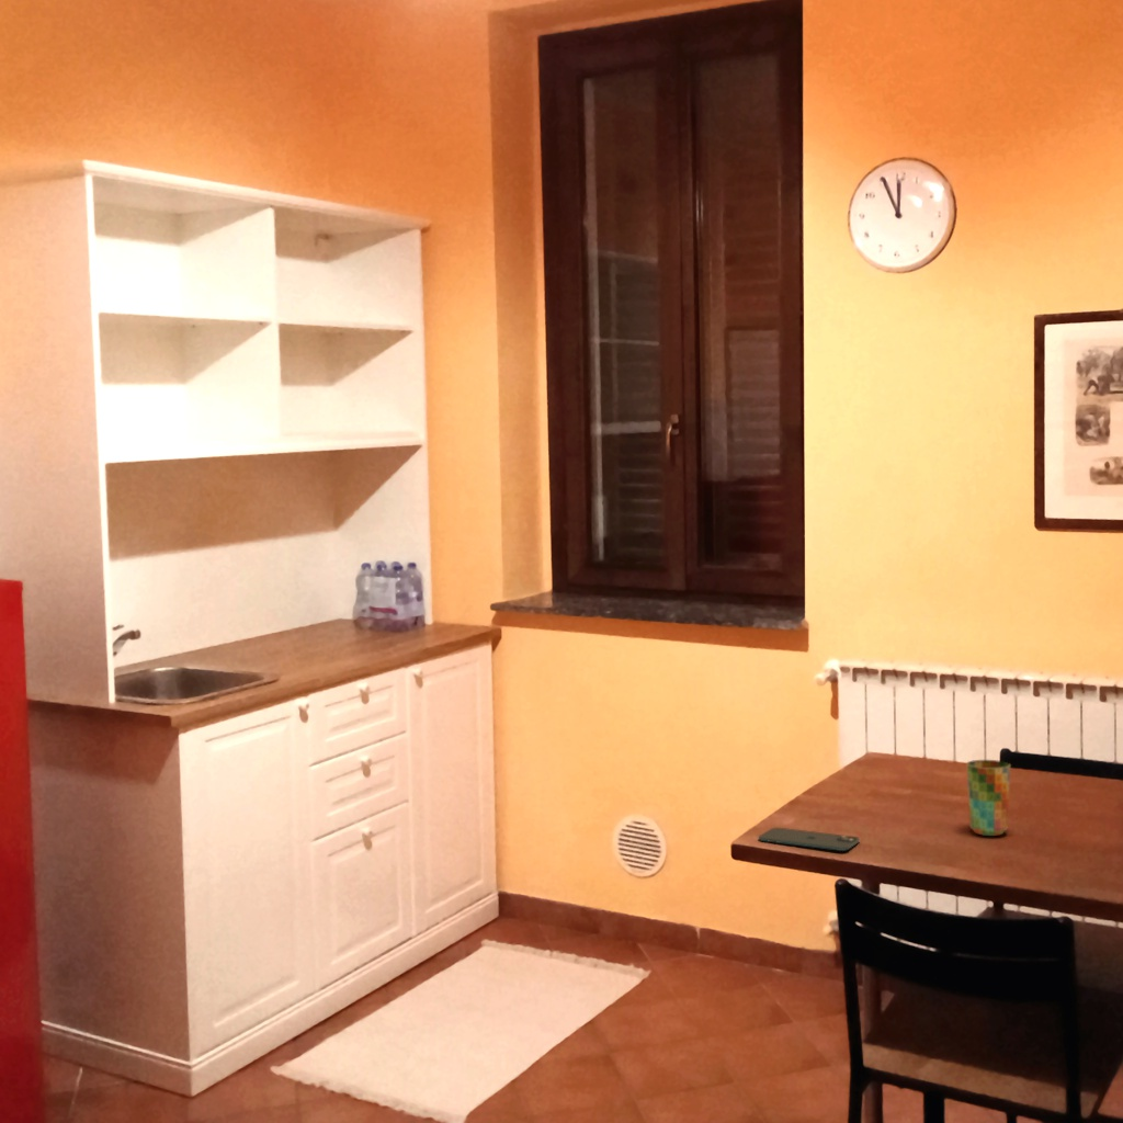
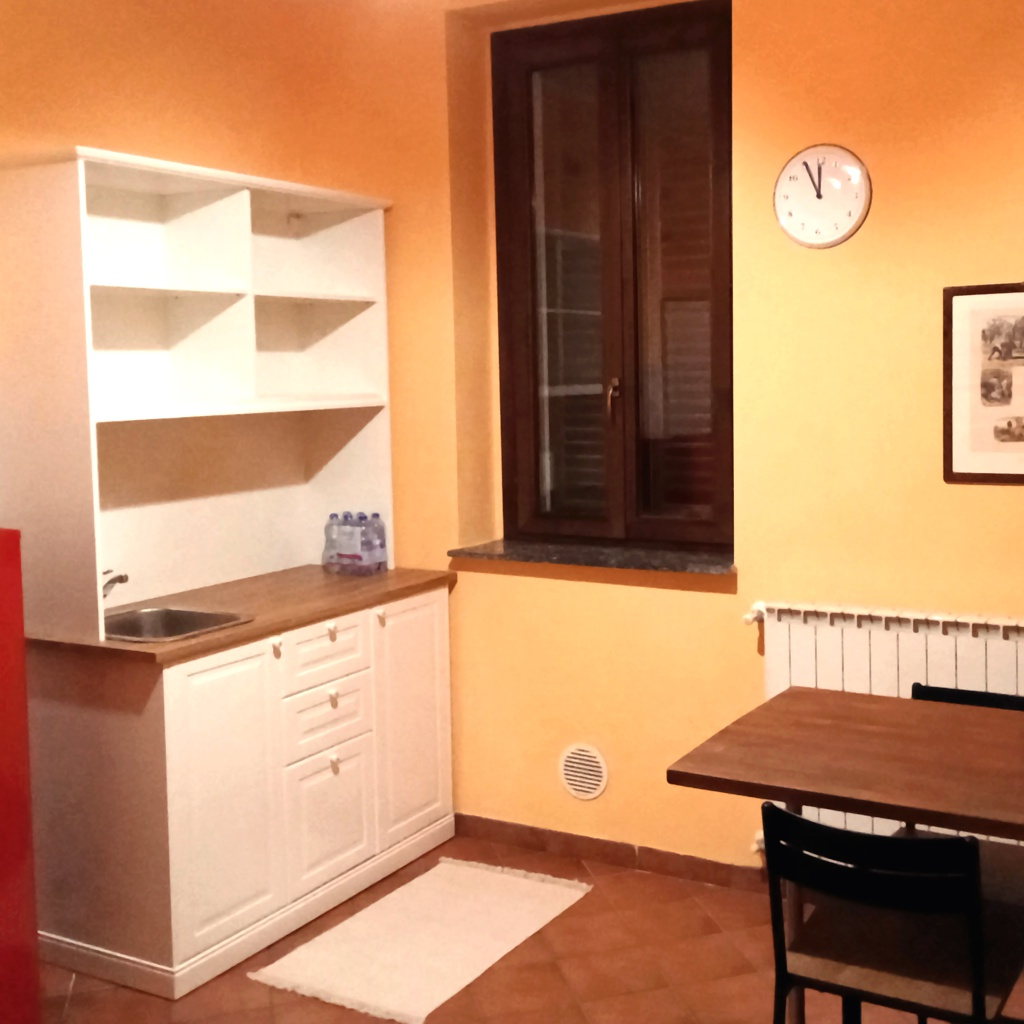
- cup (988, 797)
- smartphone (808, 838)
